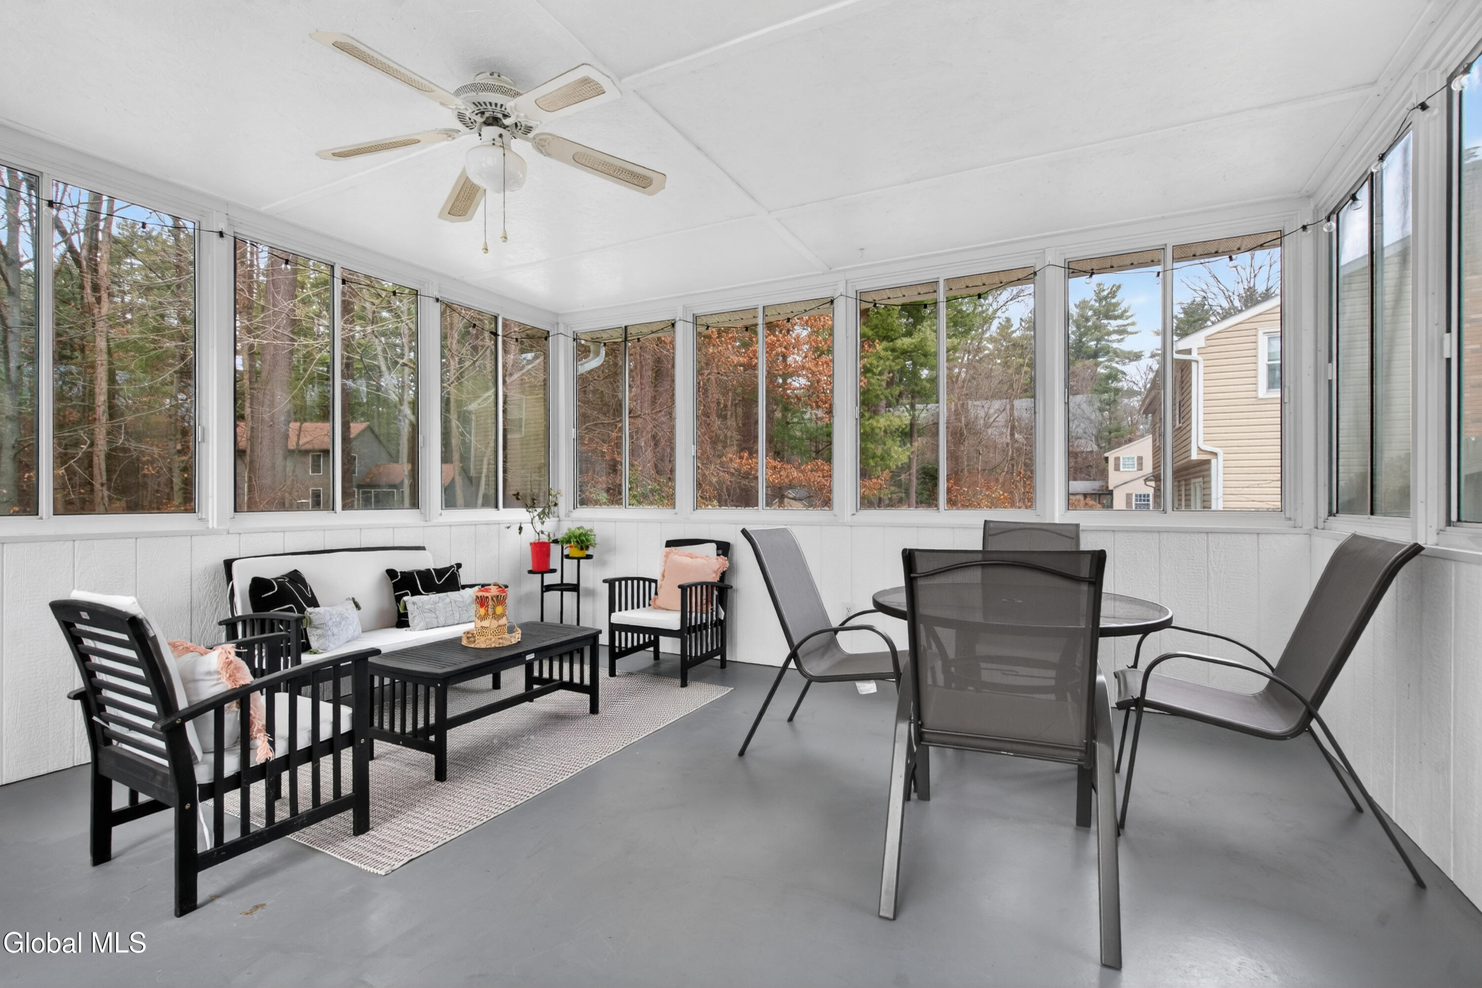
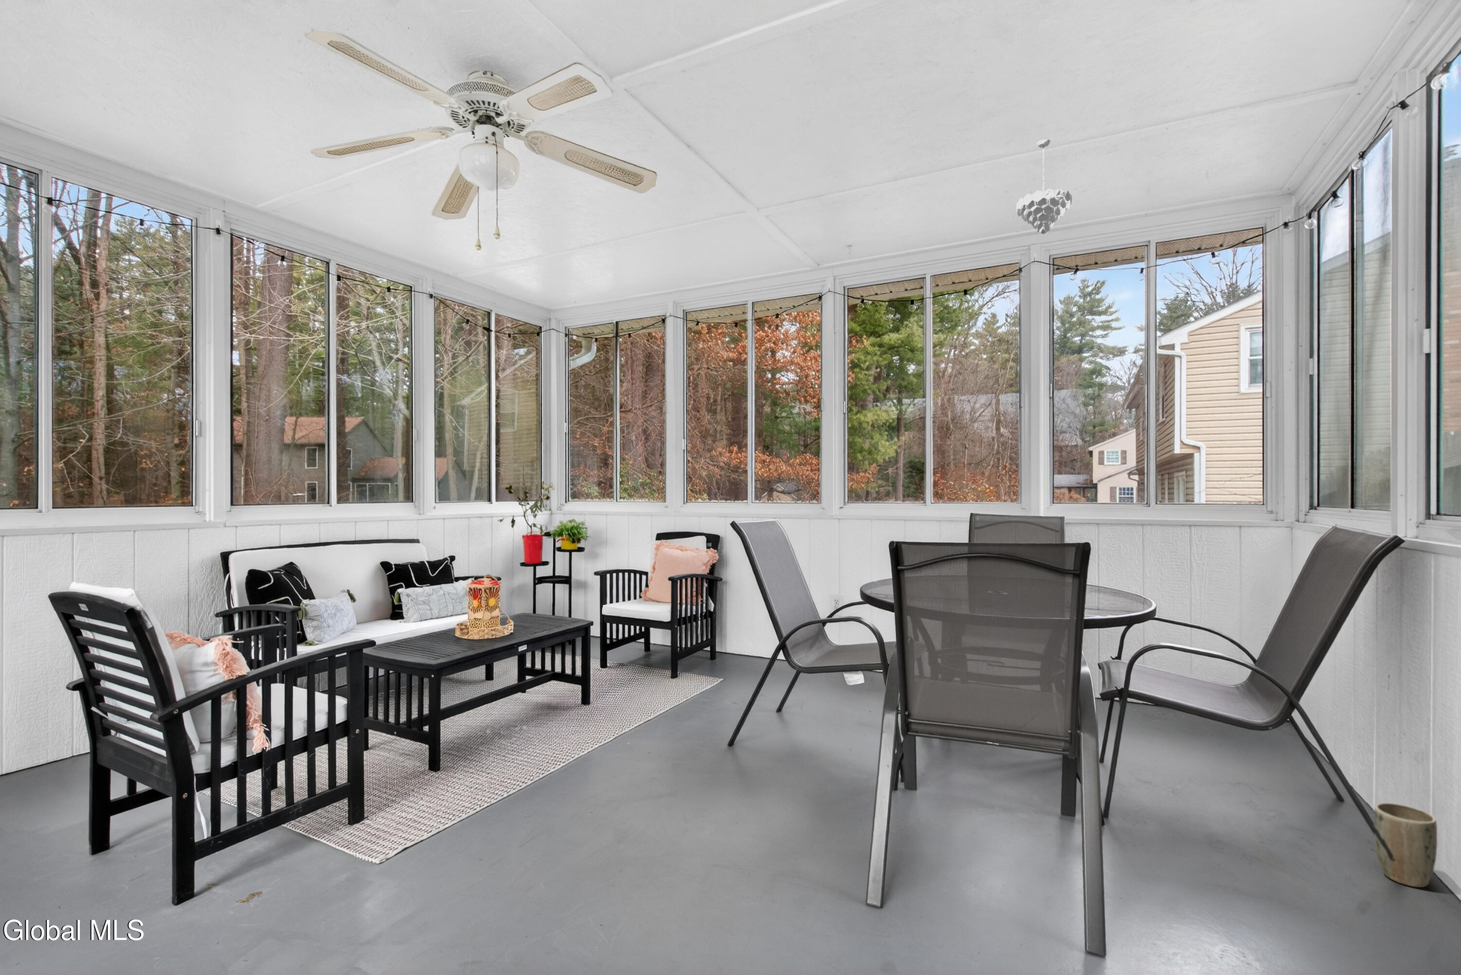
+ pendant light (1043, 187)
+ plant pot (1406, 846)
